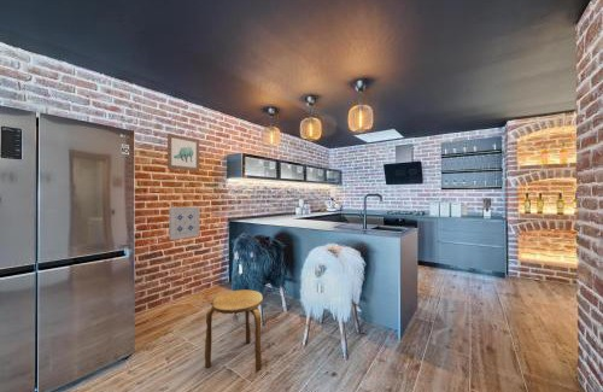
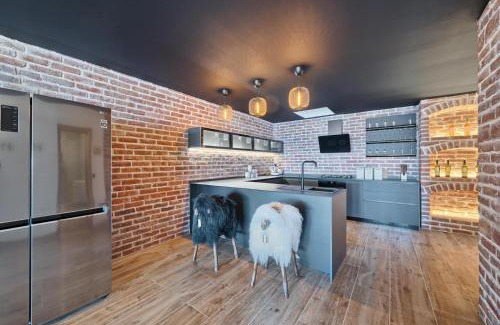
- wall art (185, 222)
- wall art (183, 153)
- stool (246, 328)
